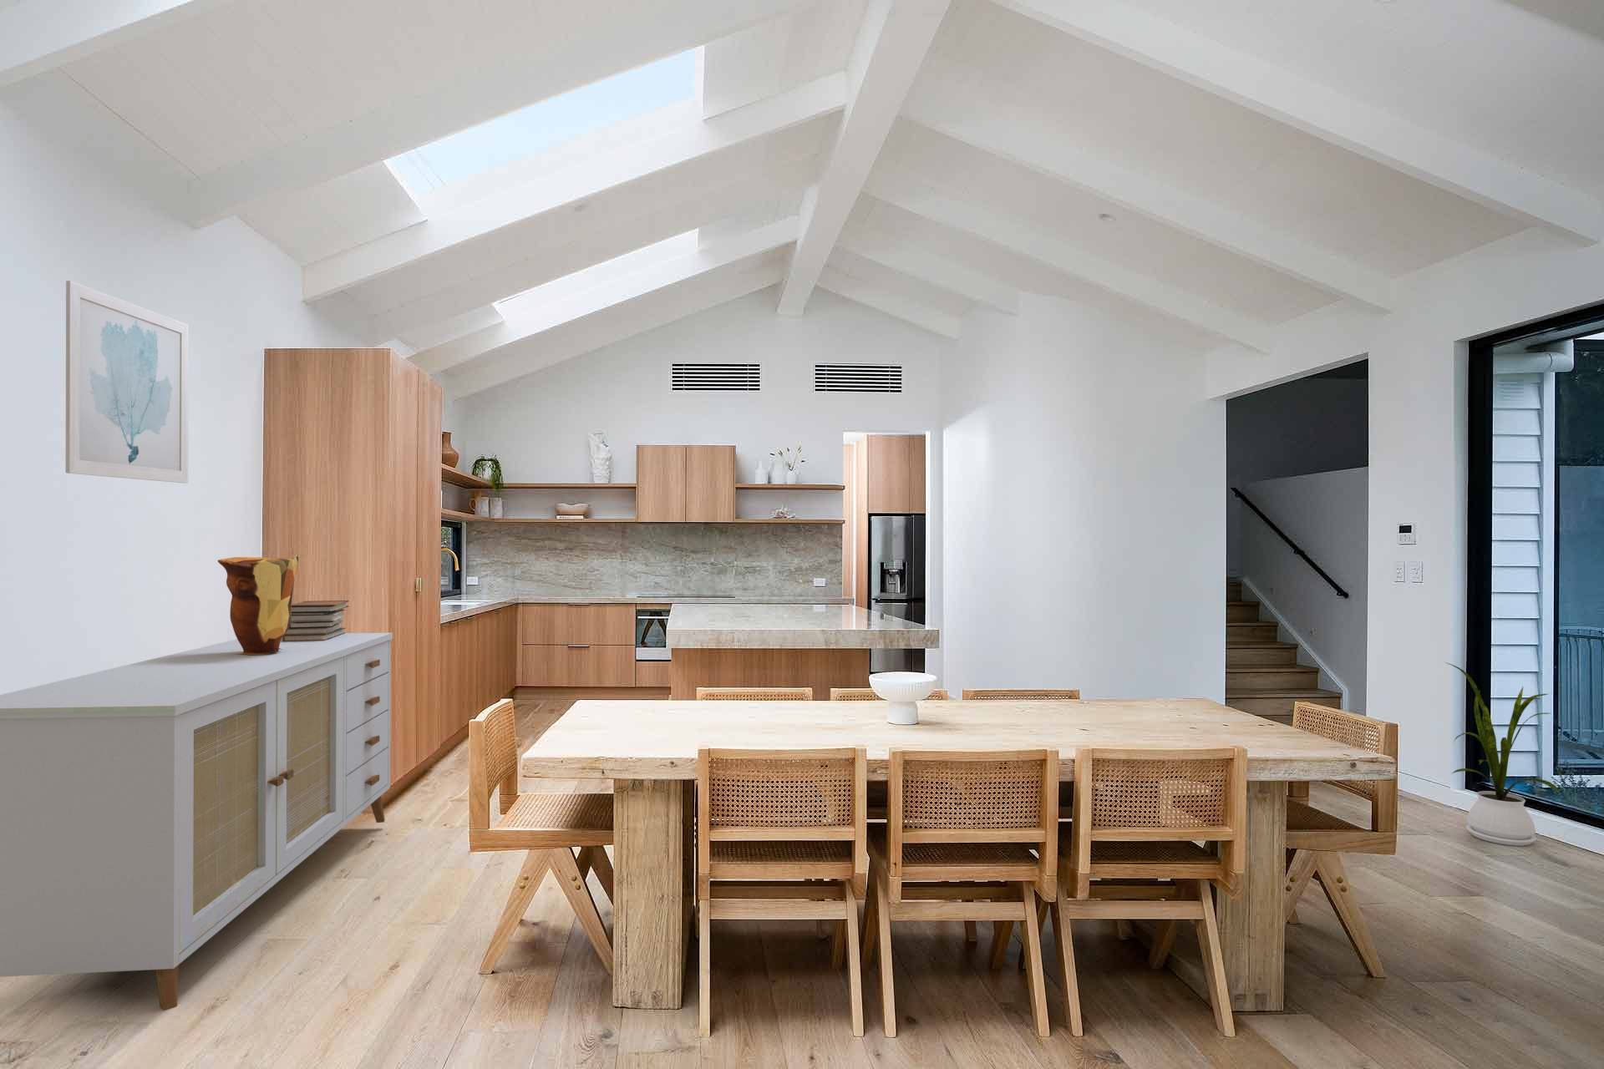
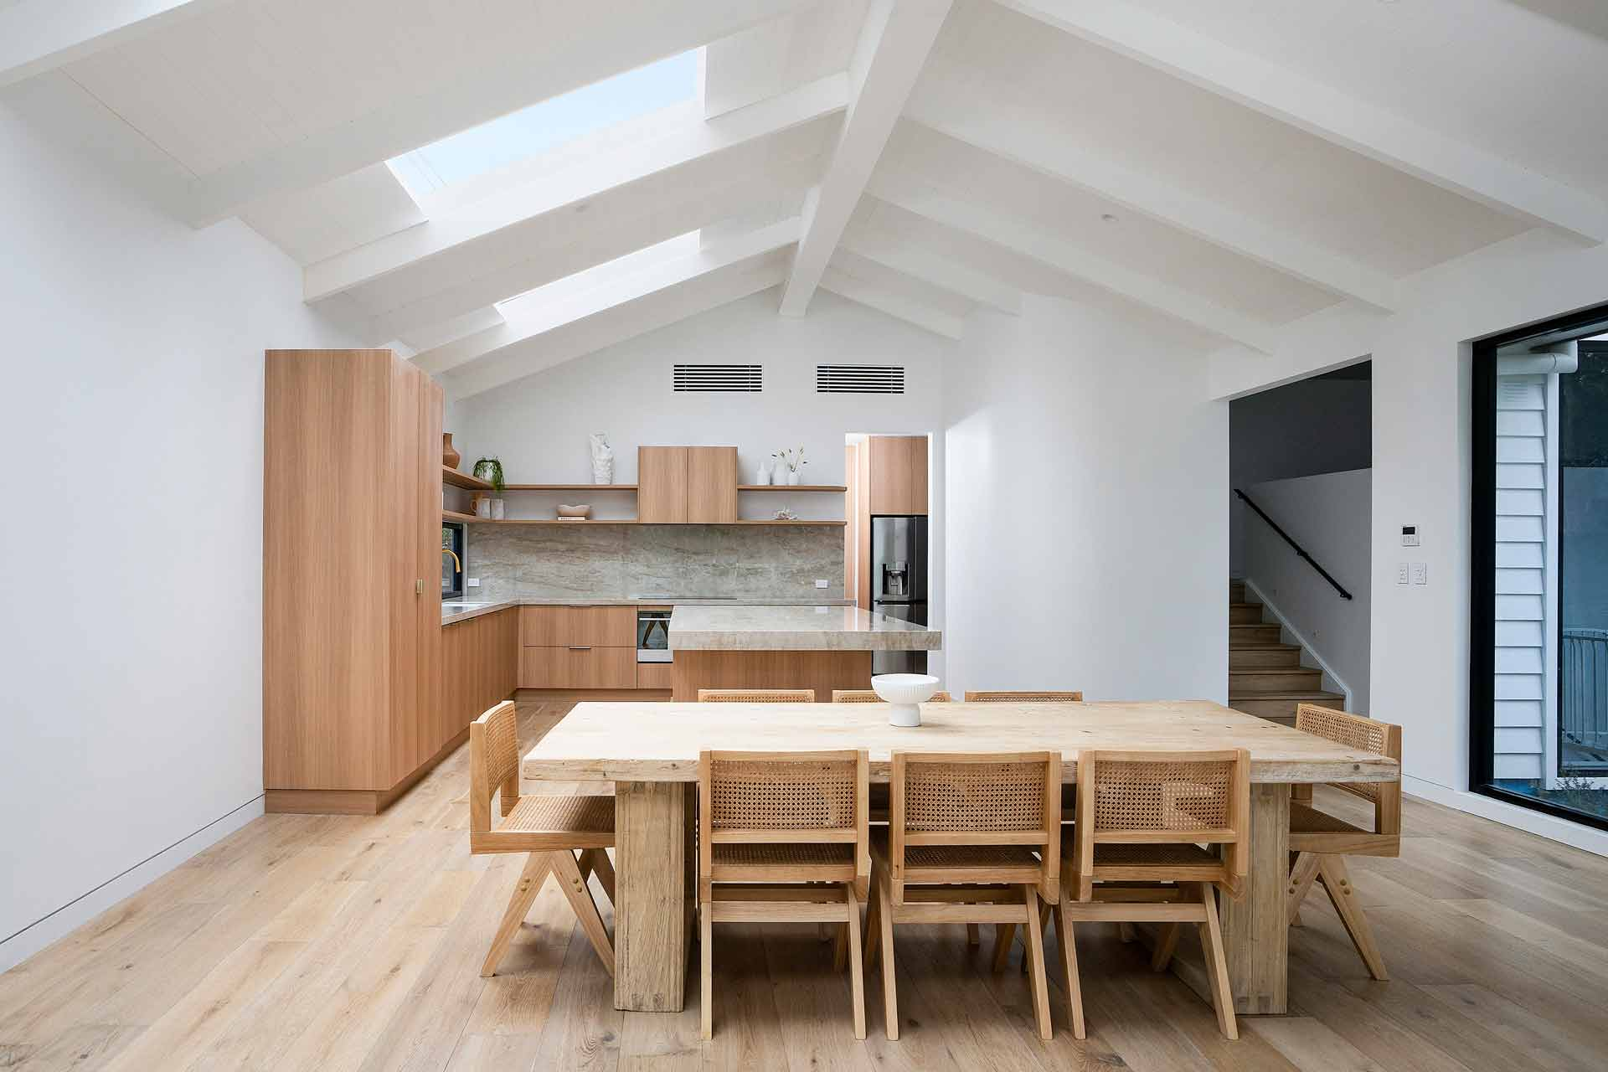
- book stack (316, 619)
- house plant (1495, 753)
- decorative vase (260, 603)
- sideboard (230, 778)
- wall art (132, 391)
